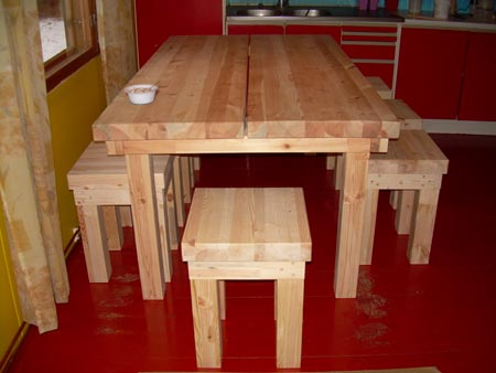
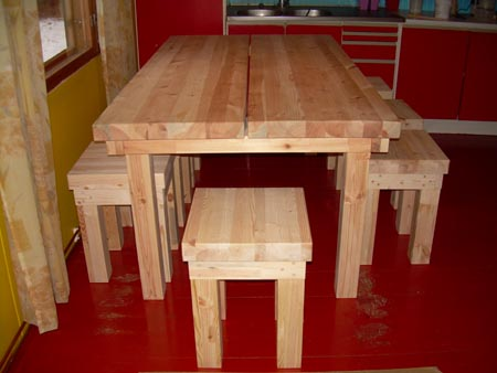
- legume (141, 93)
